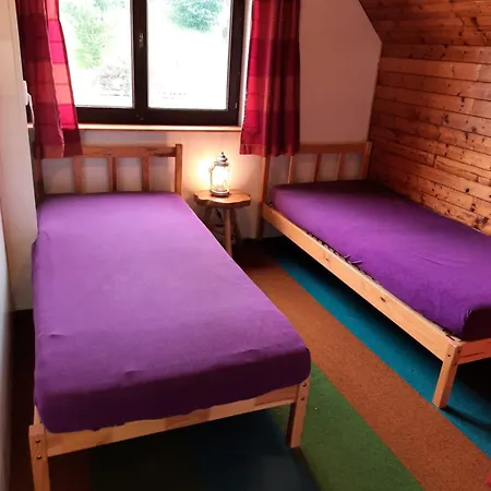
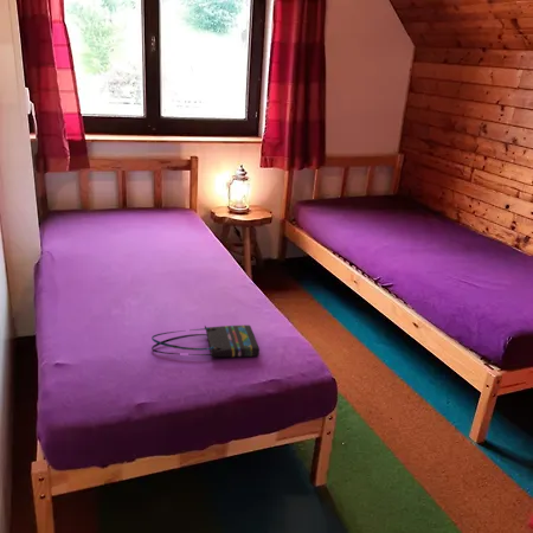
+ tote bag (207, 338)
